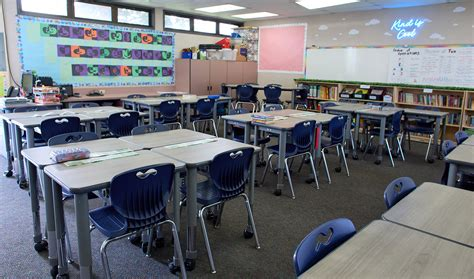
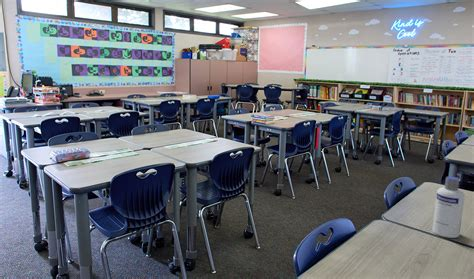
+ screw cap bottle (449, 205)
